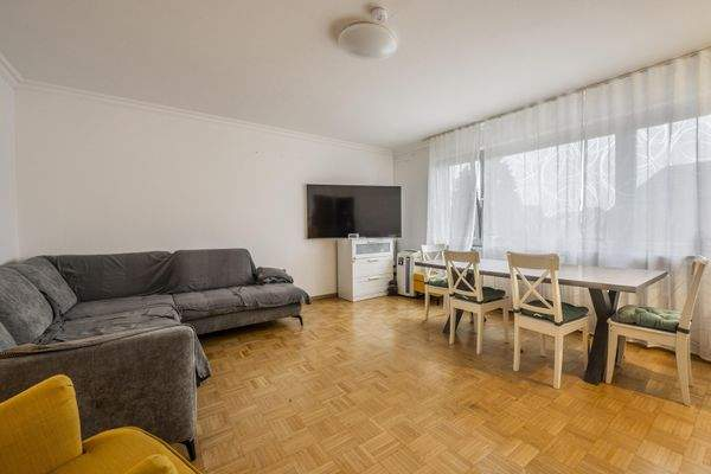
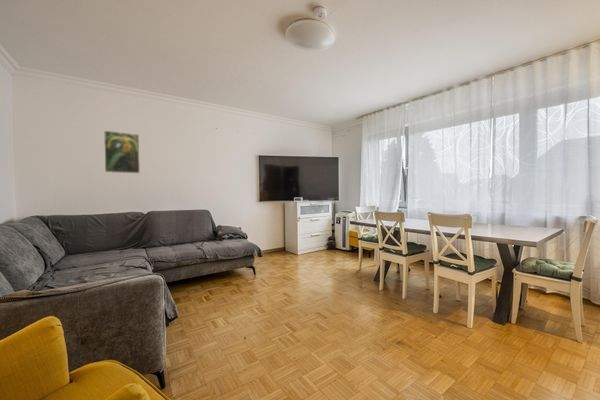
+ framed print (122, 152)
